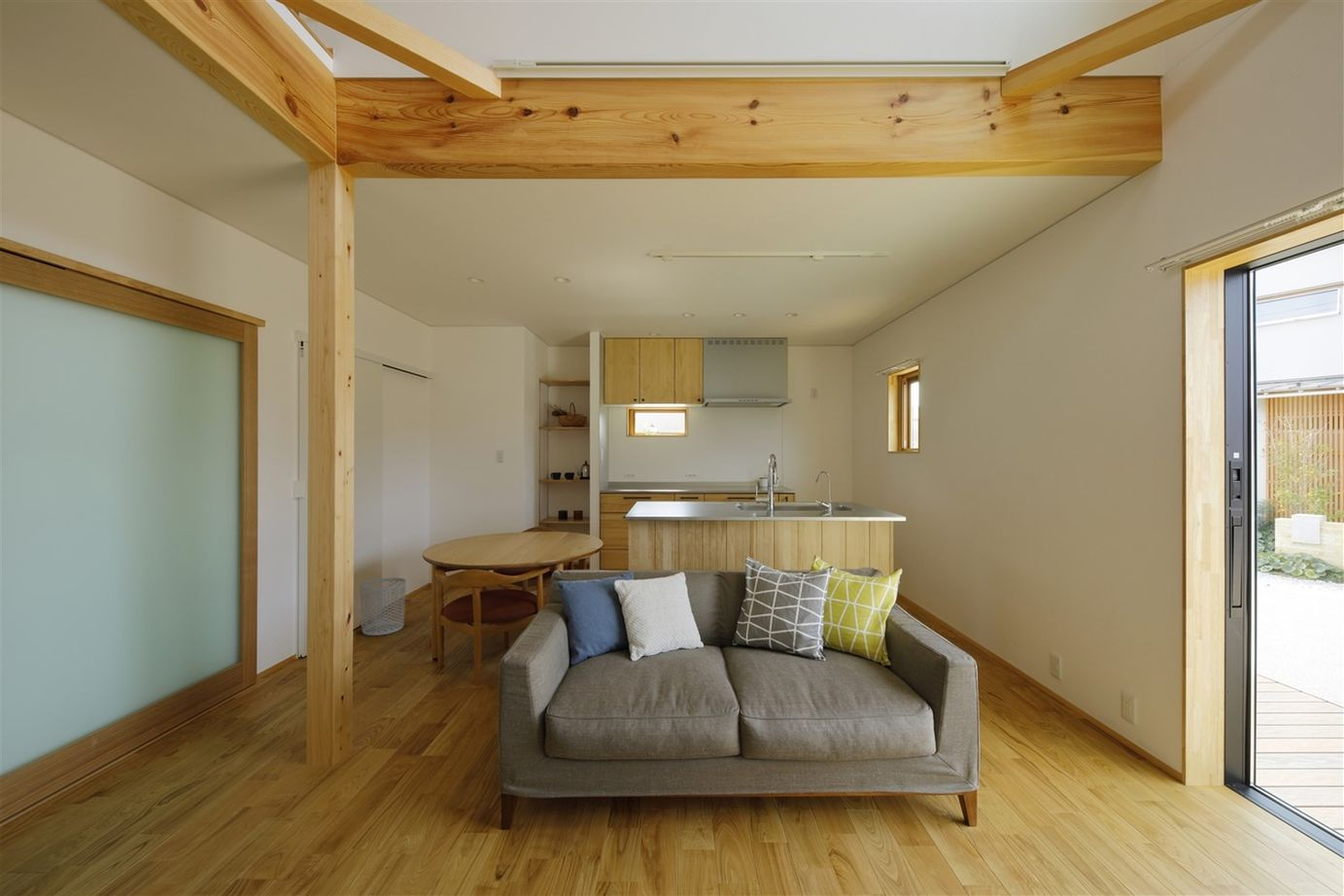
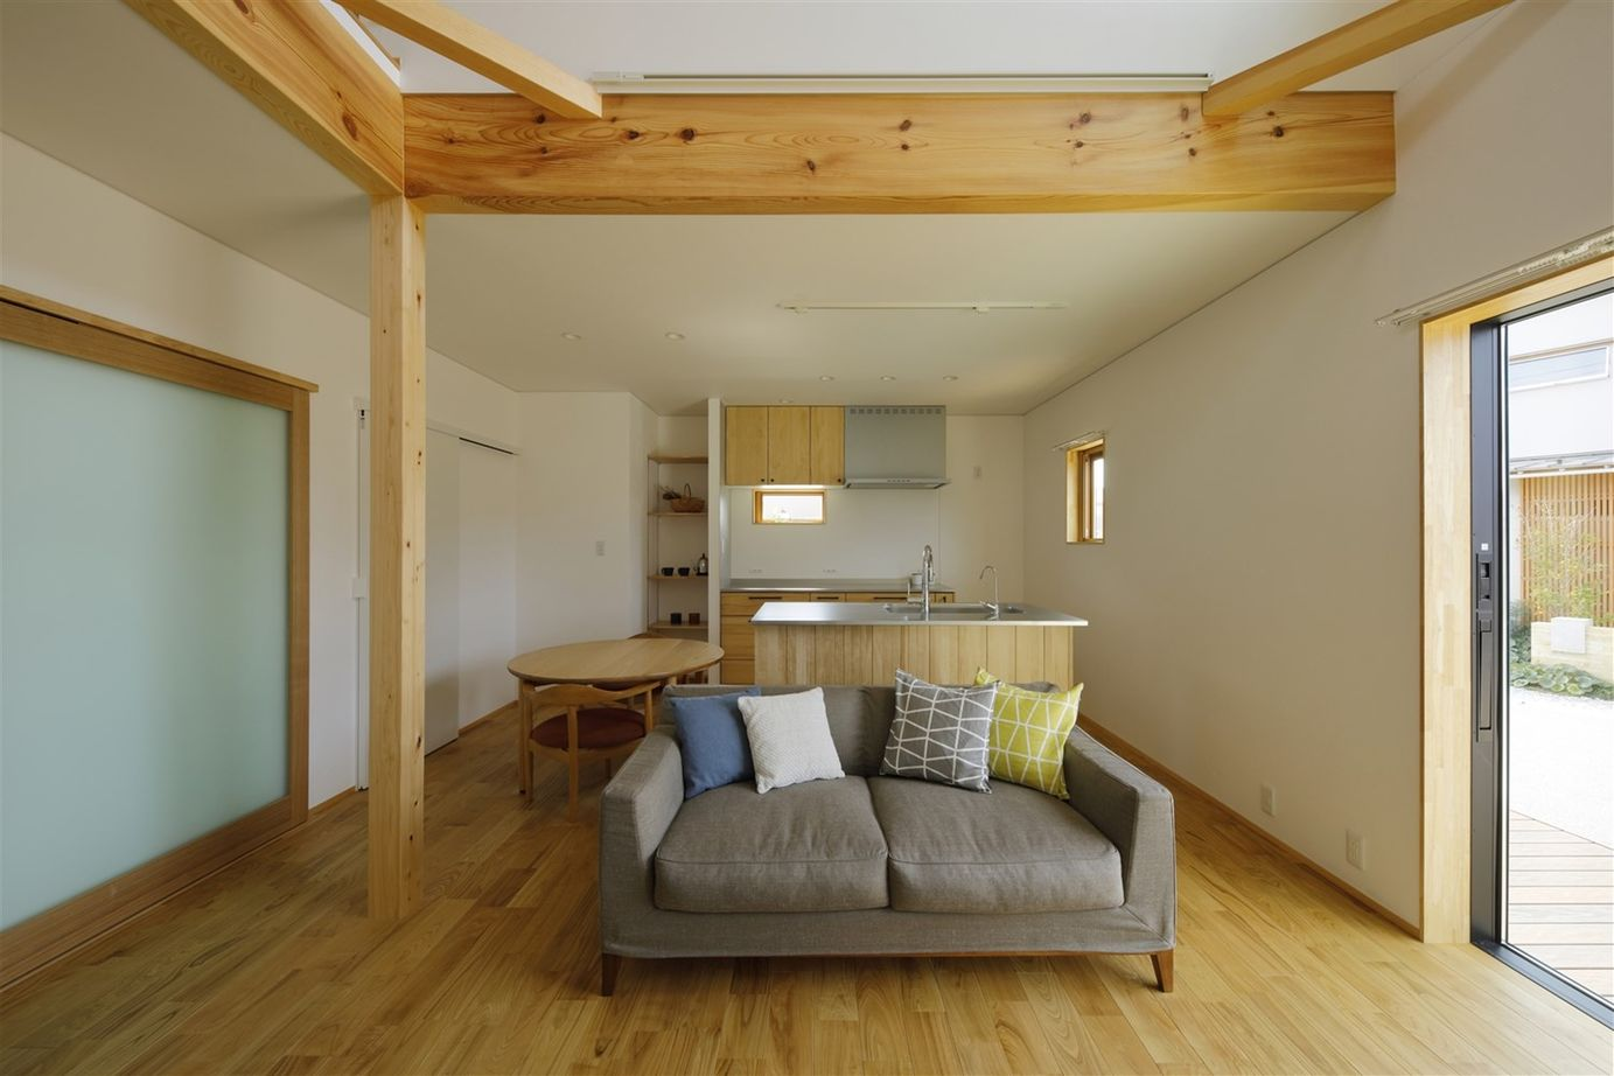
- waste bin (383, 606)
